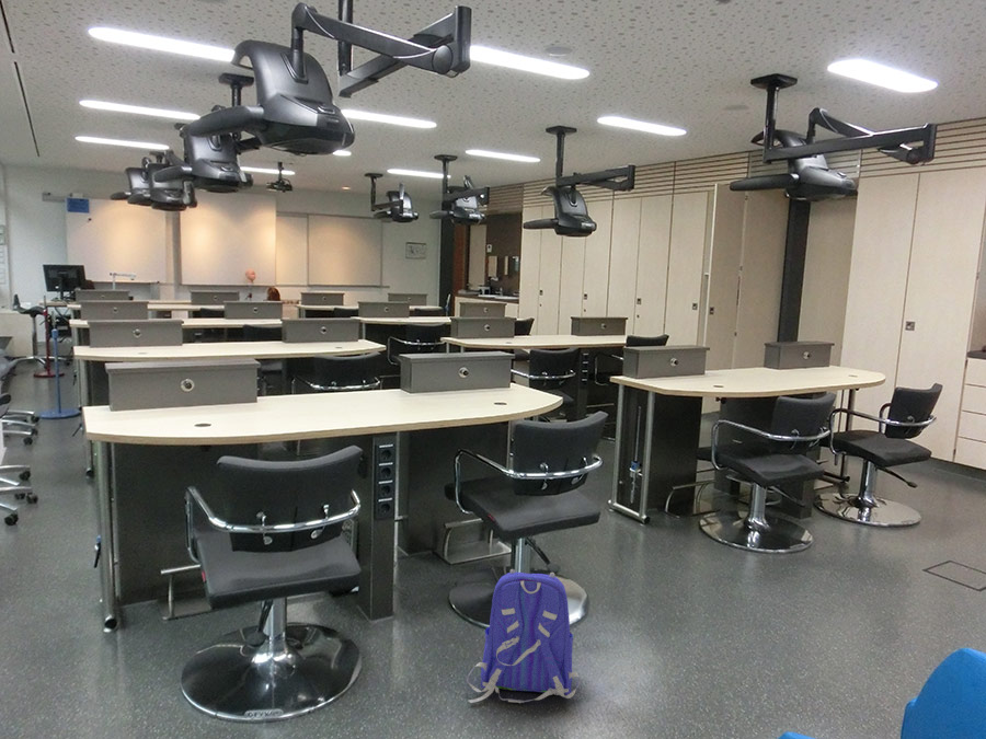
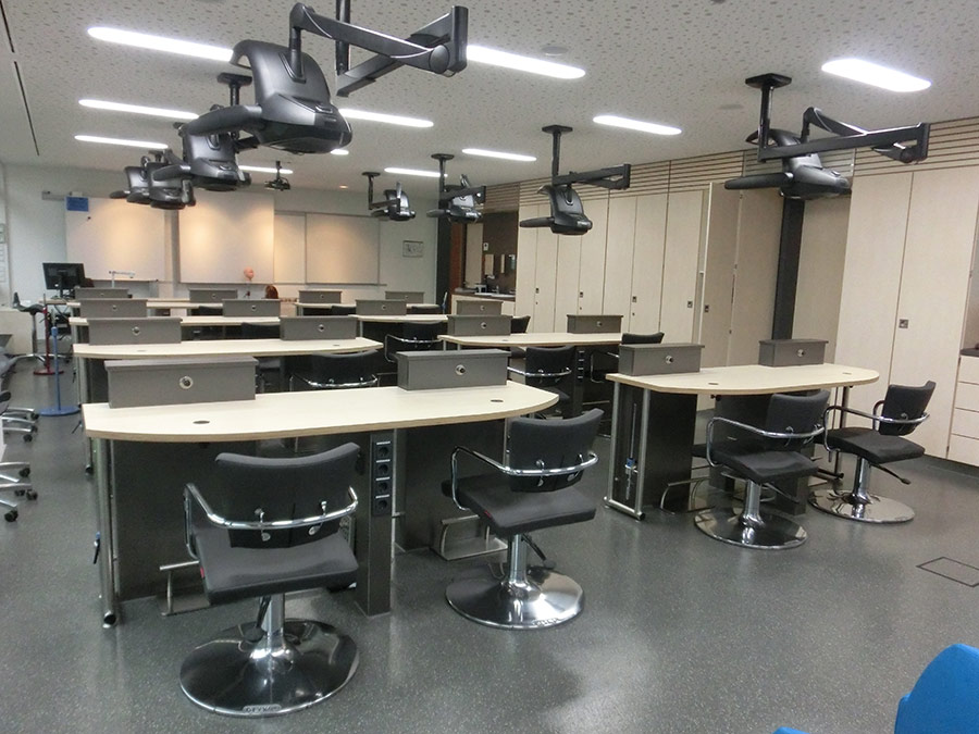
- backpack (526, 624)
